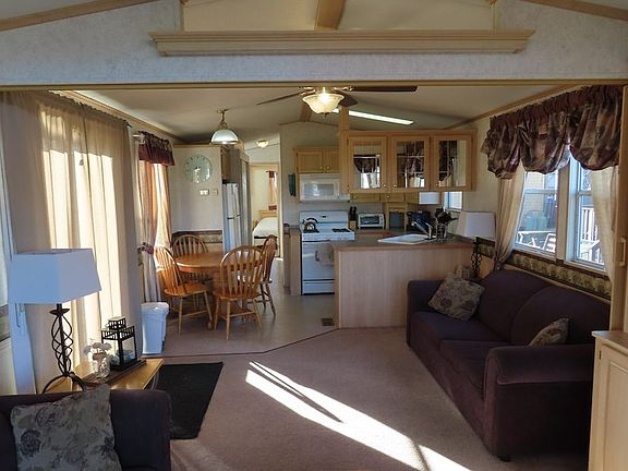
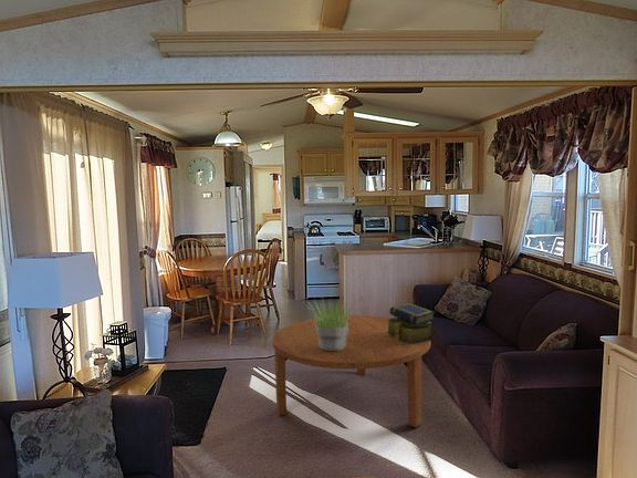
+ potted plant (331, 324)
+ stack of books (411, 322)
+ coffee table (351, 368)
